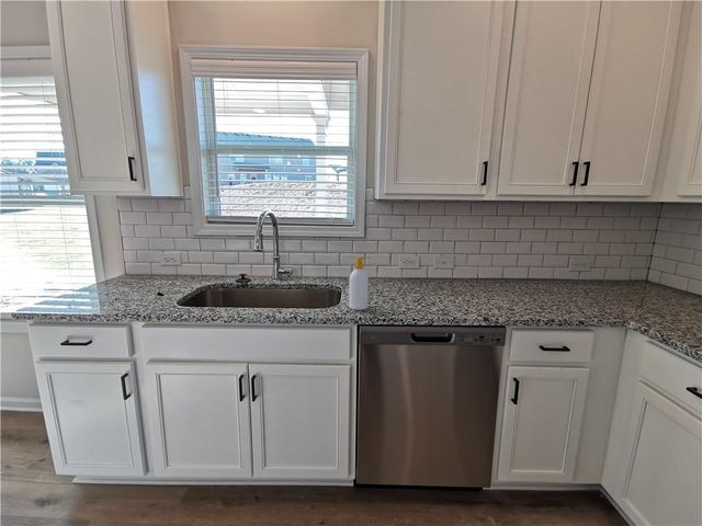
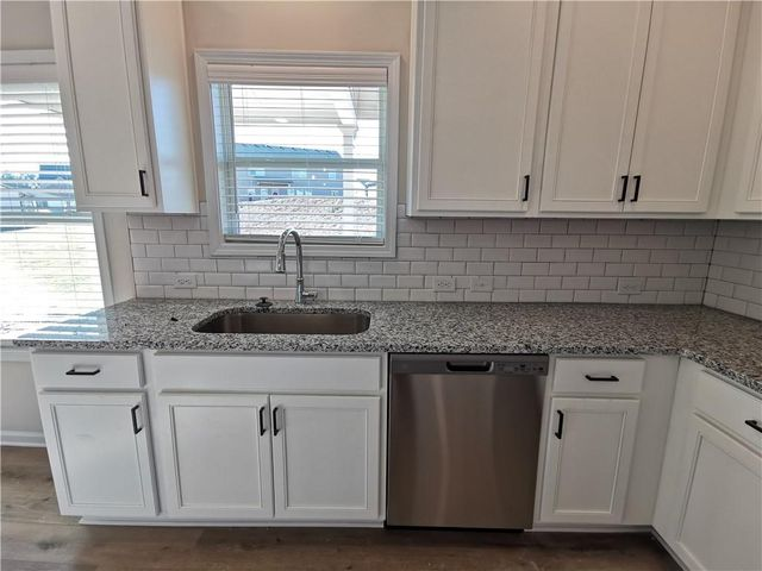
- soap bottle (359, 282)
